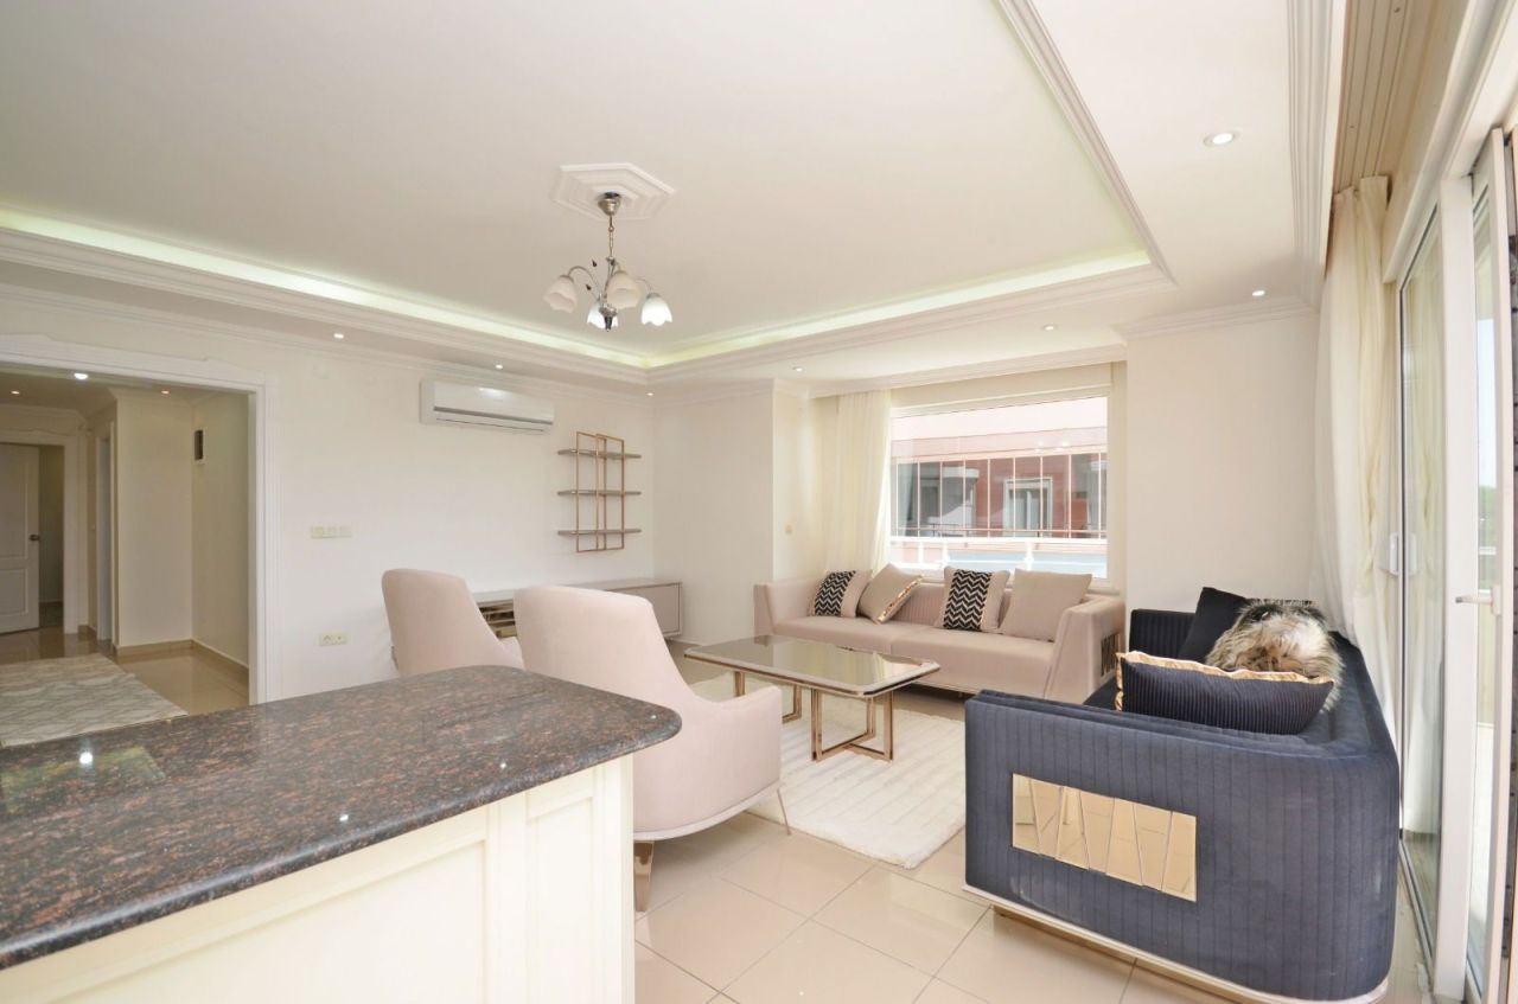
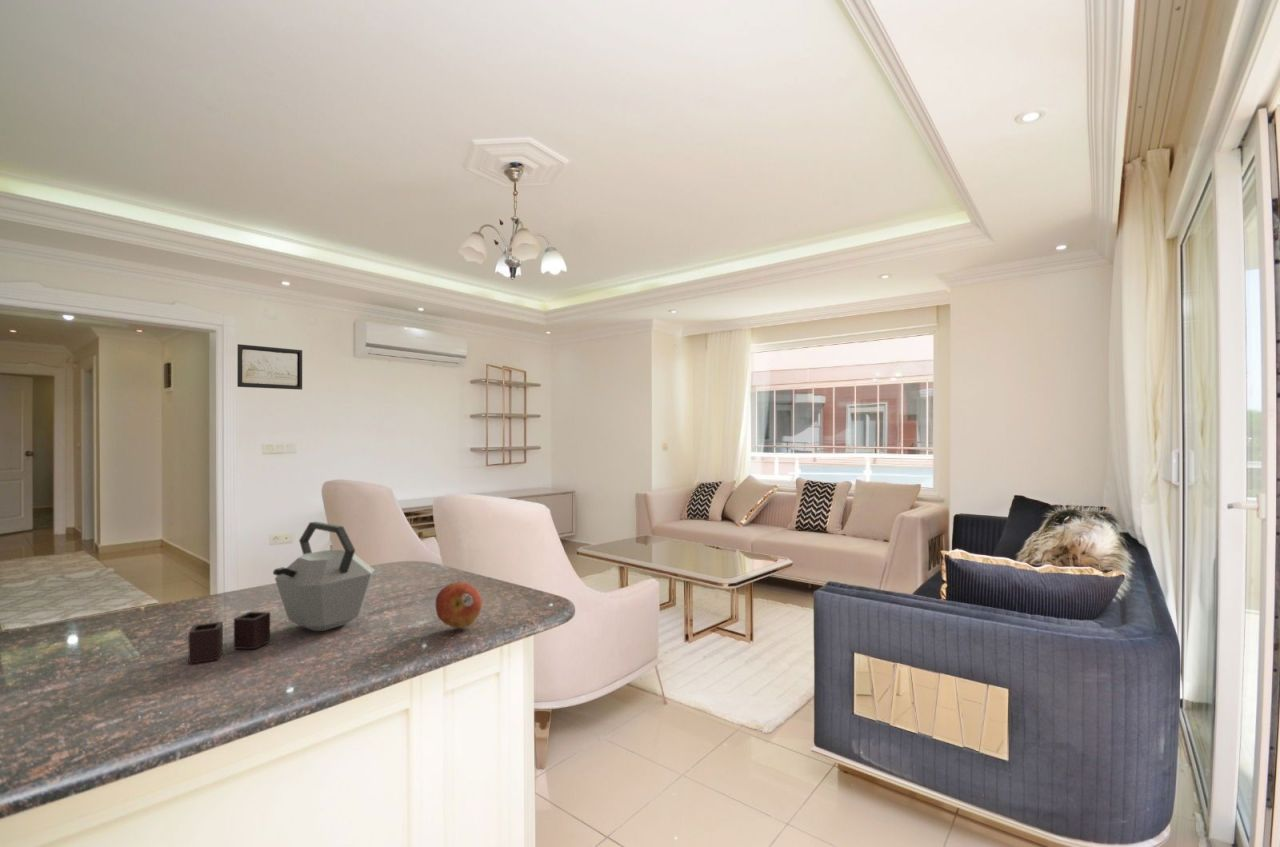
+ wall art (271, 367)
+ fruit (459, 605)
+ kettle (283, 583)
